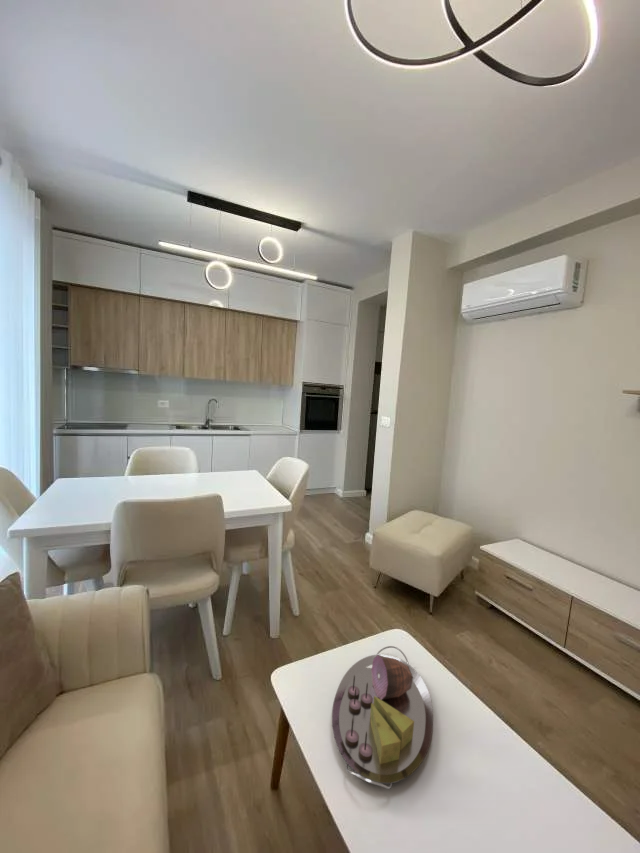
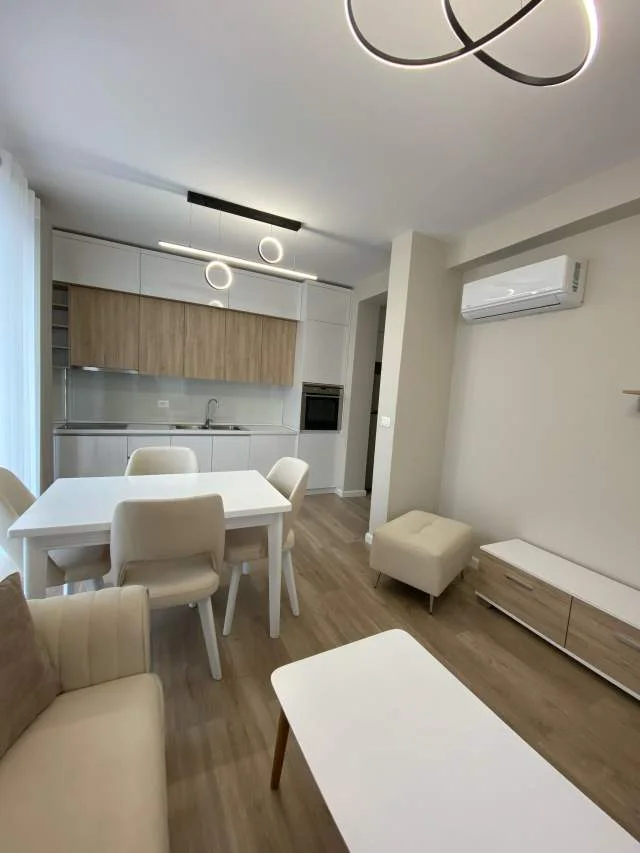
- serving tray (384, 694)
